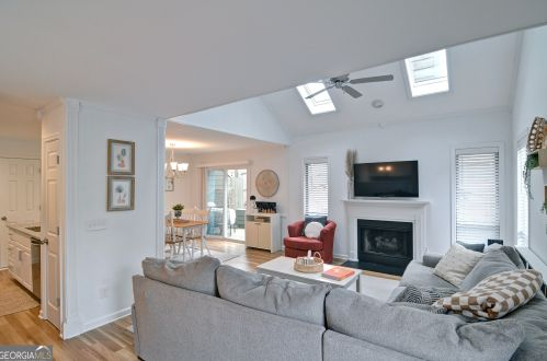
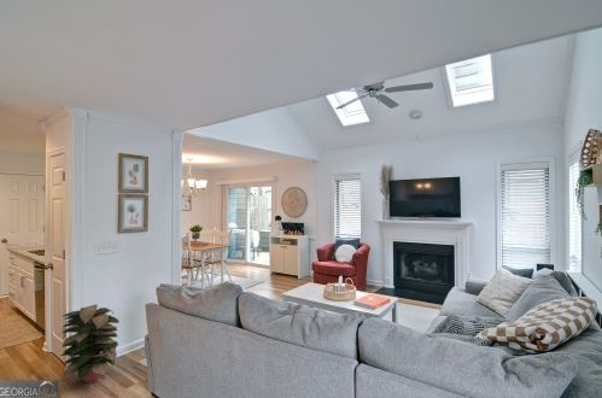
+ decorative plant (90, 341)
